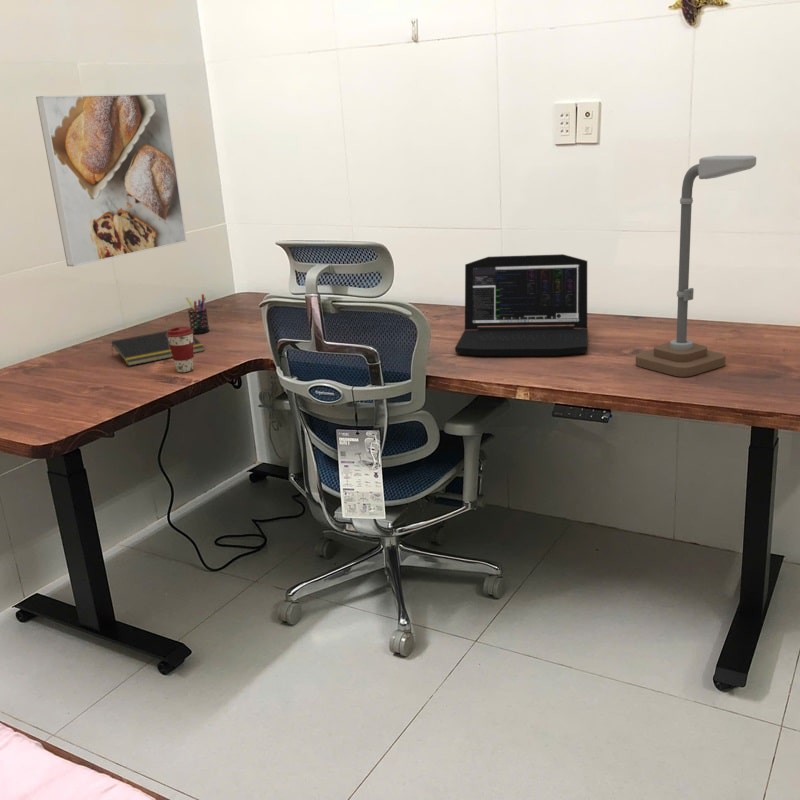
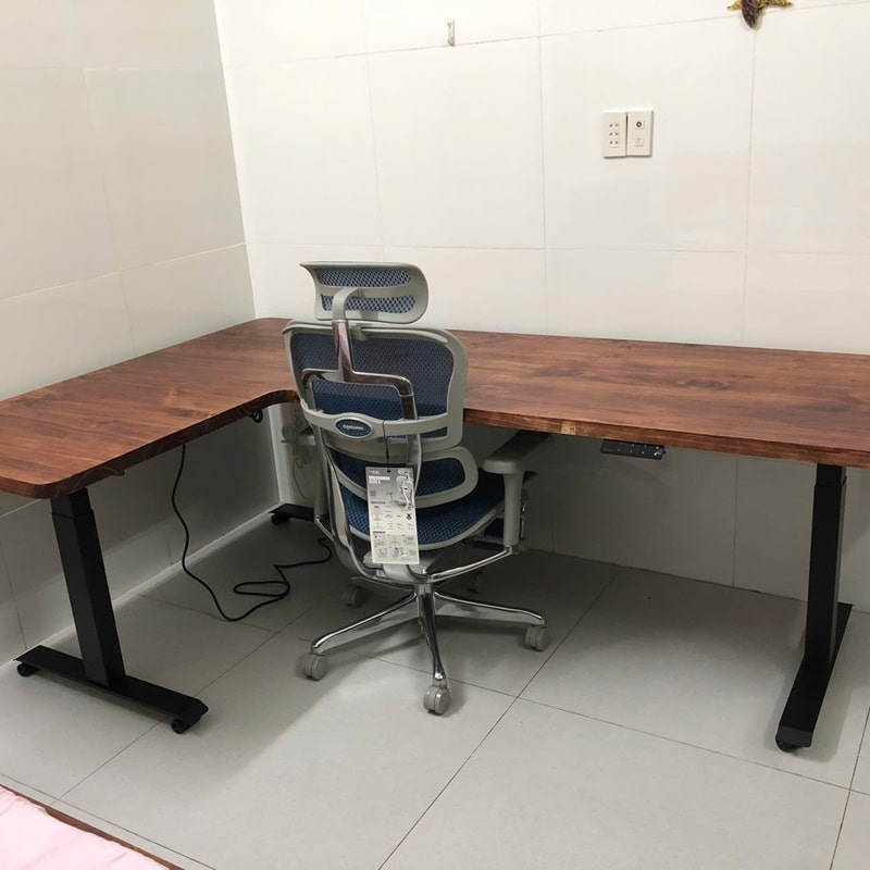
- laptop (522, 304)
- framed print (118, 176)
- coffee cup (182, 349)
- notepad (158, 345)
- desk lamp (688, 265)
- pen holder (199, 312)
